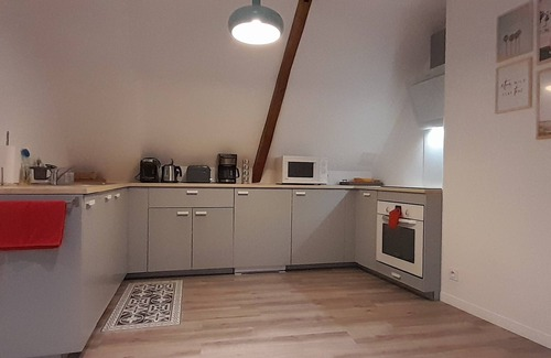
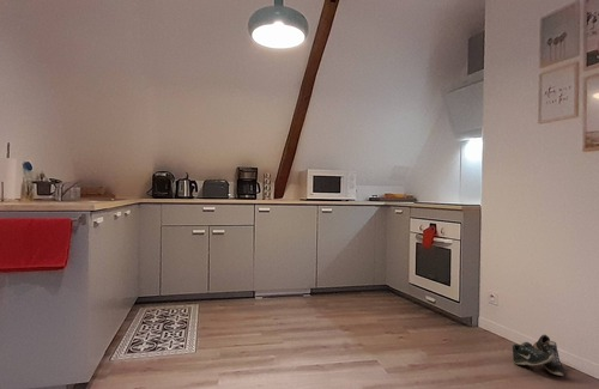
+ shoe (543, 354)
